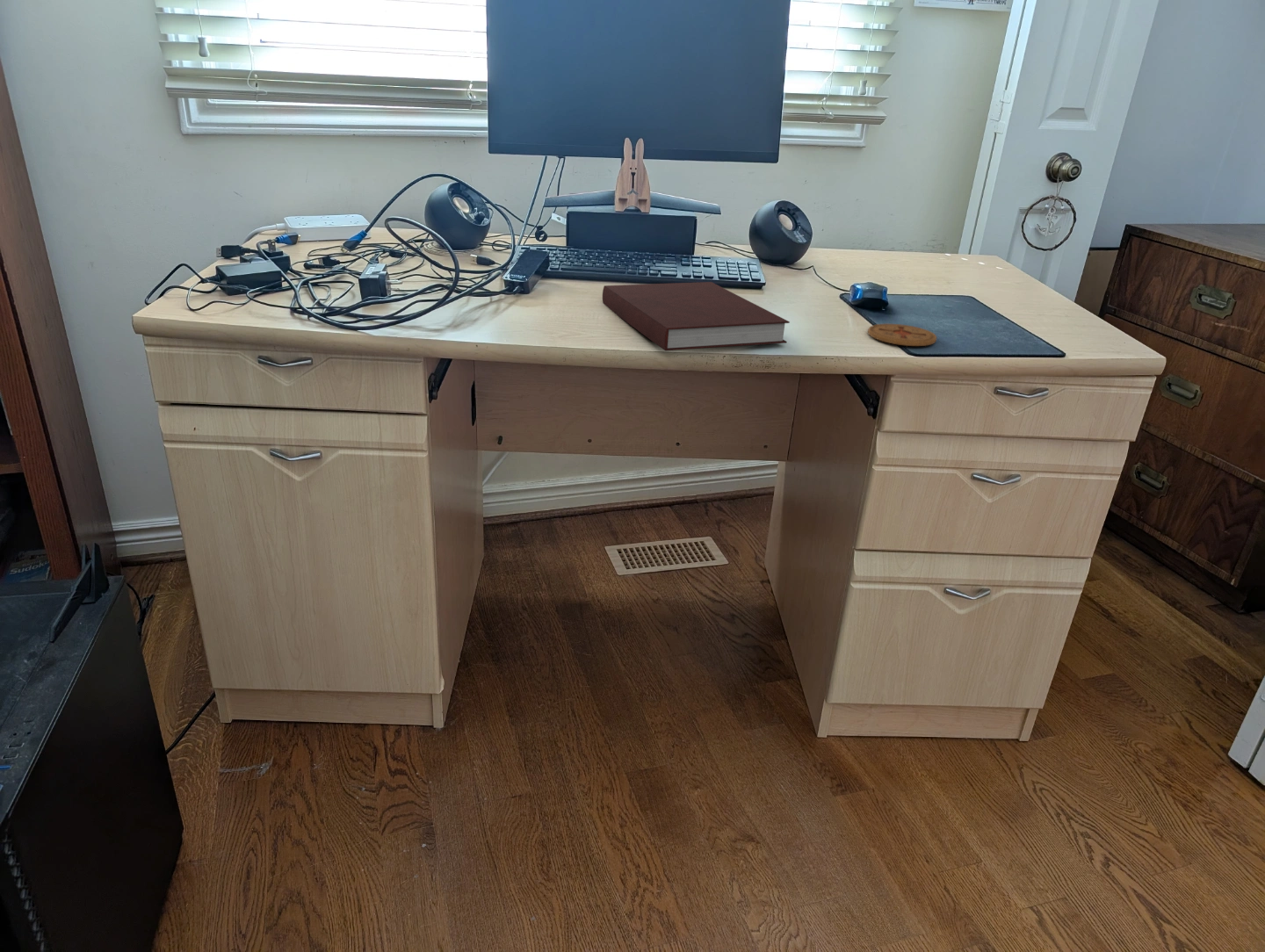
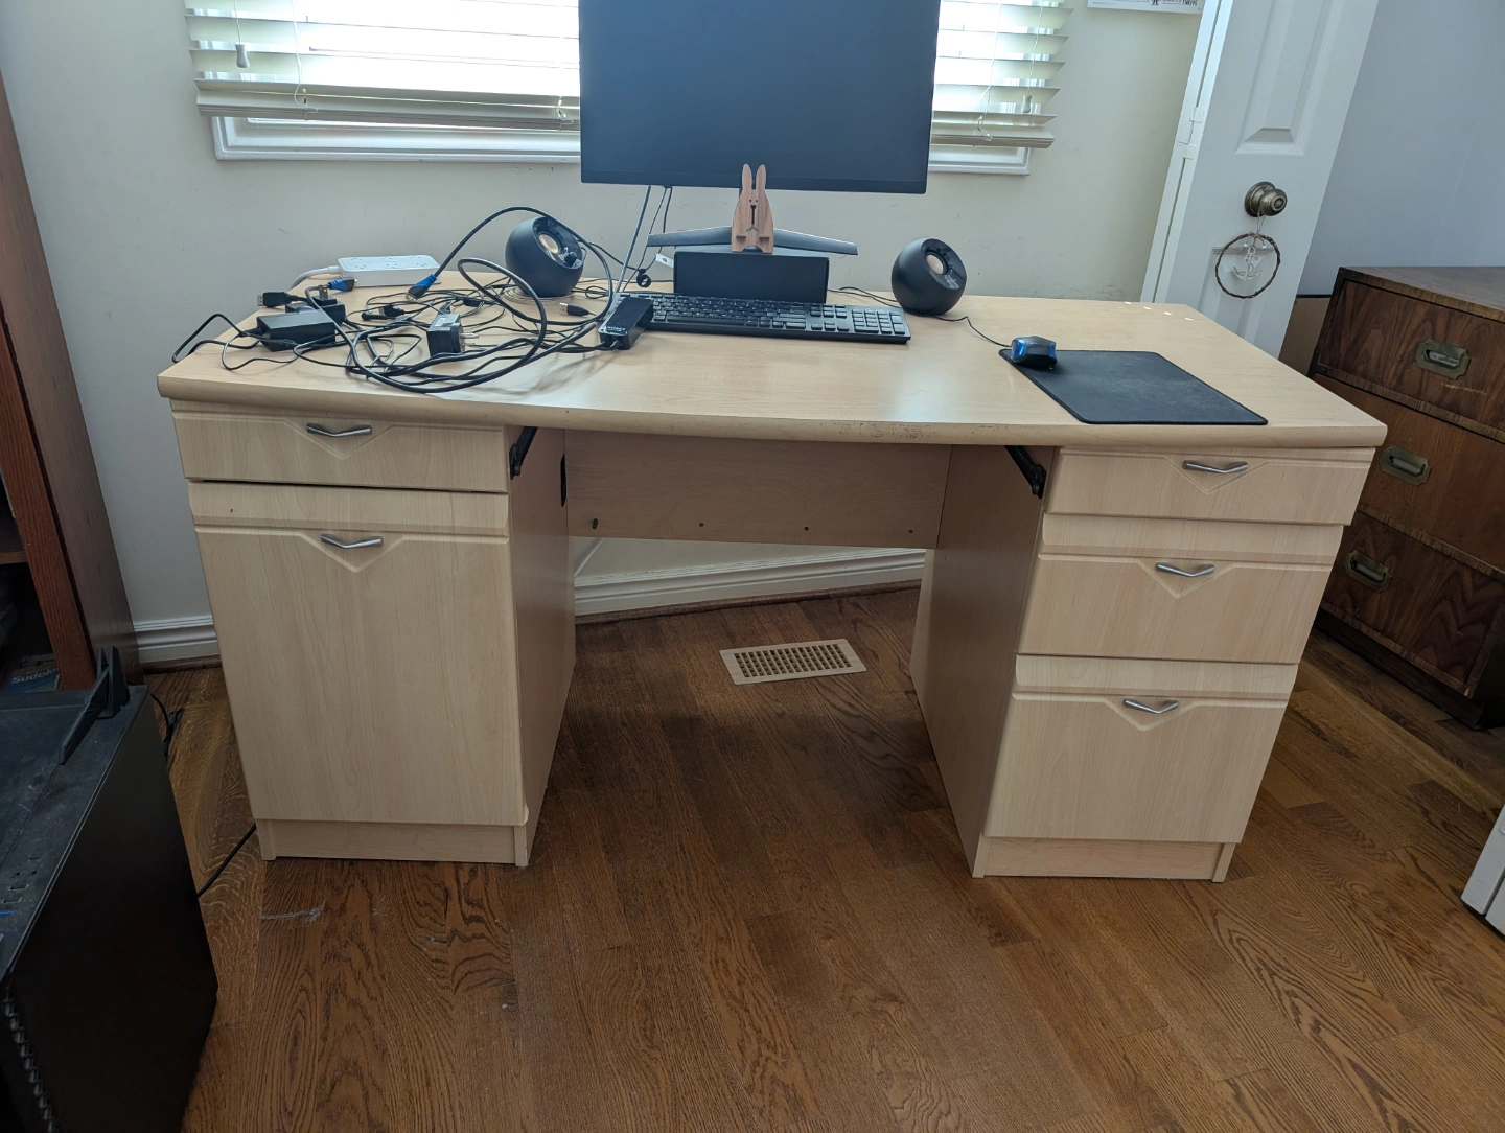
- coaster (901, 334)
- notebook (690, 313)
